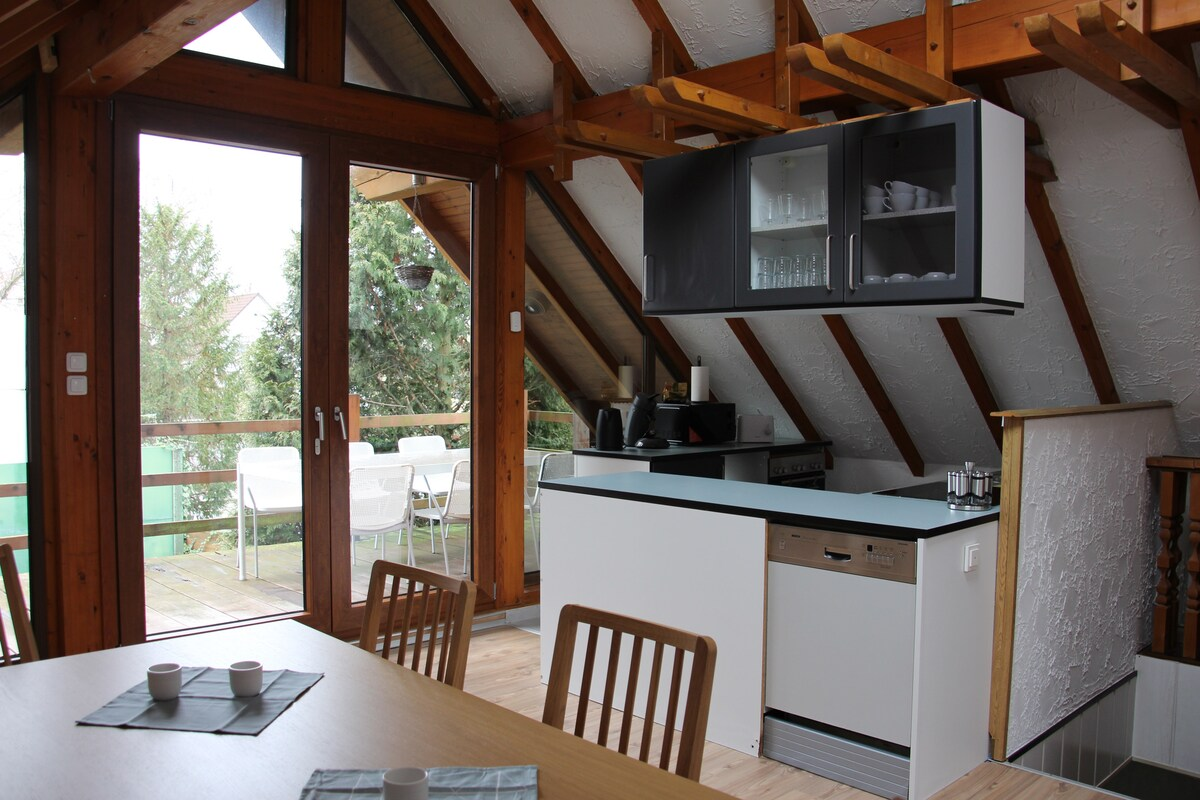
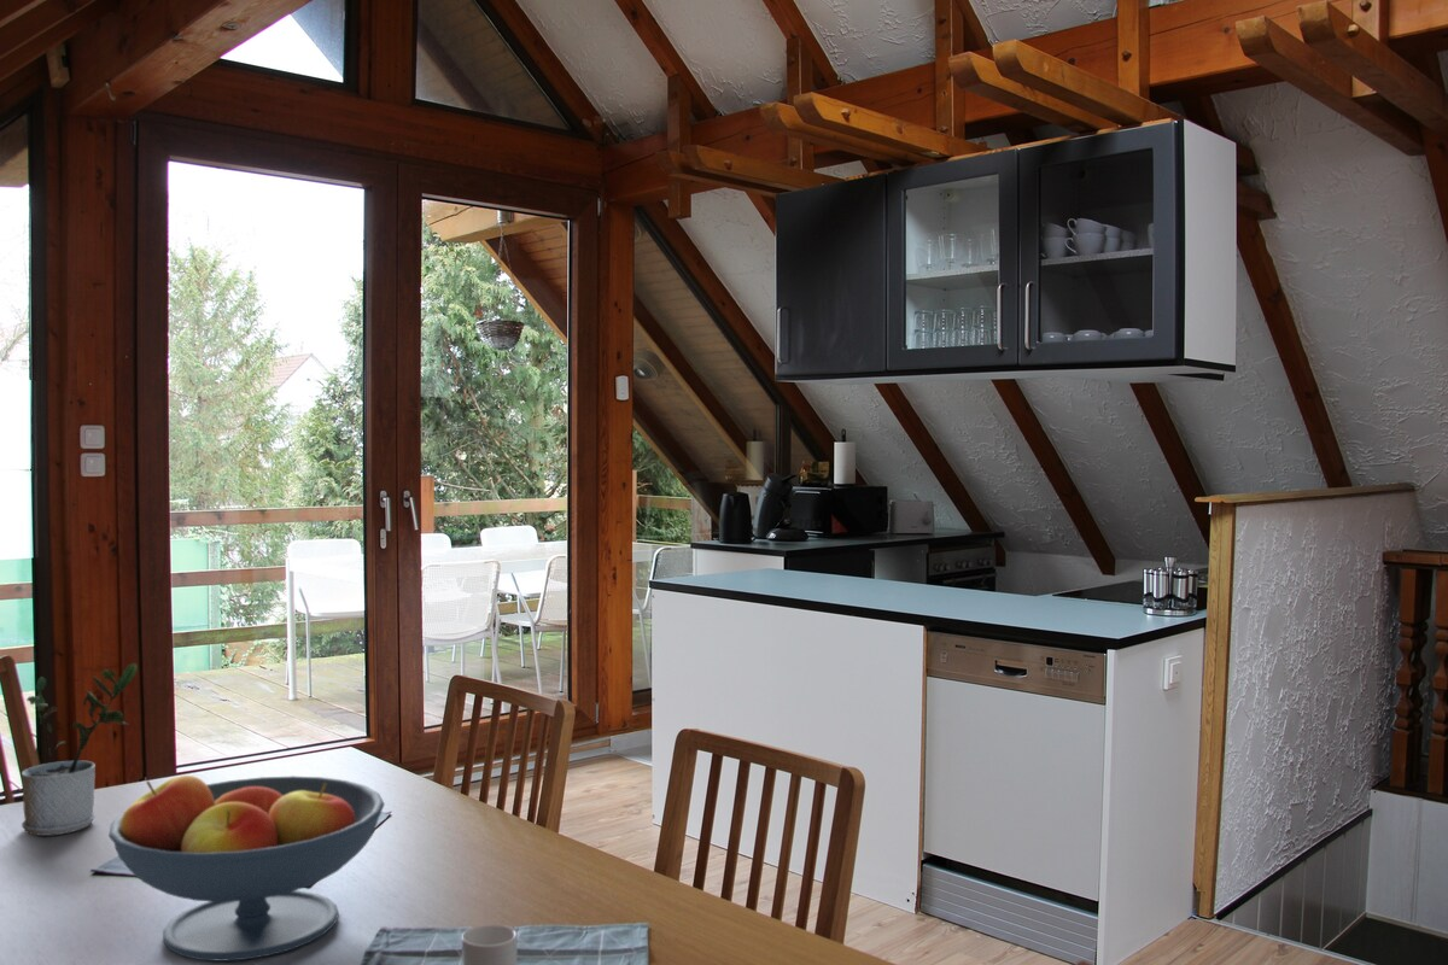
+ potted plant (77, 750)
+ fruit bowl (251, 848)
